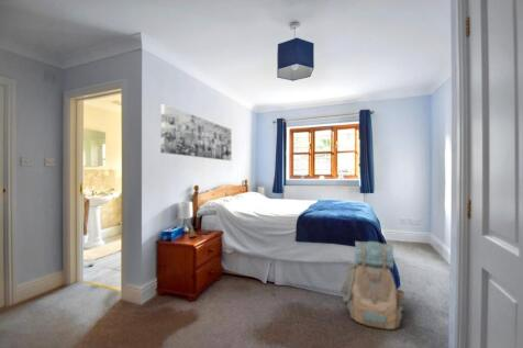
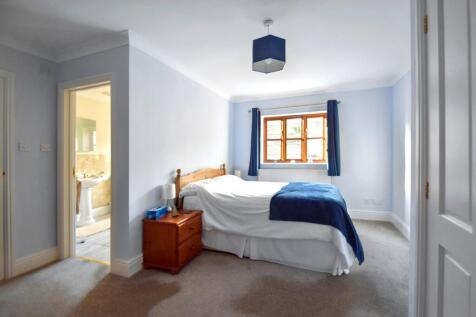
- wall art (203, 138)
- backpack (371, 277)
